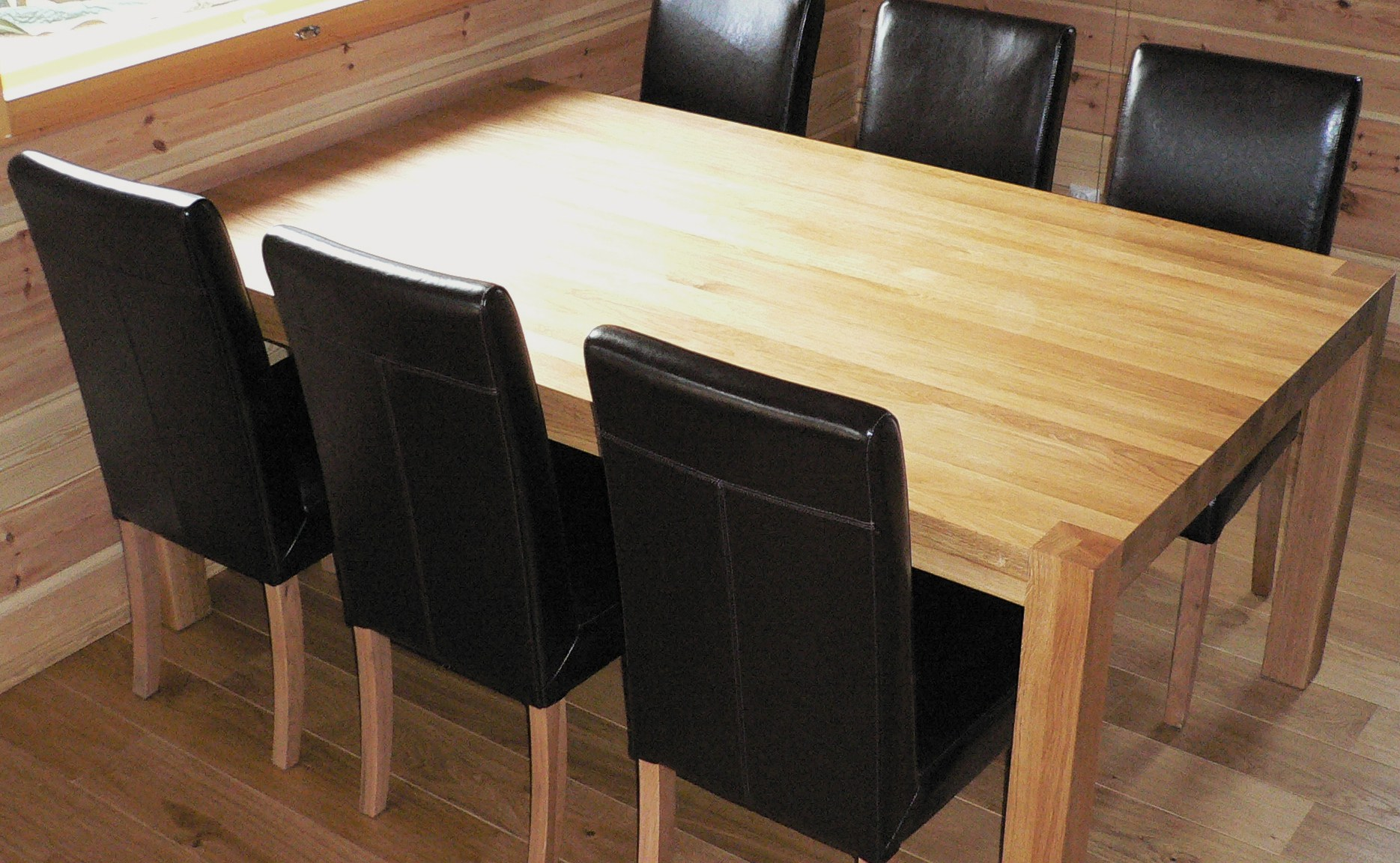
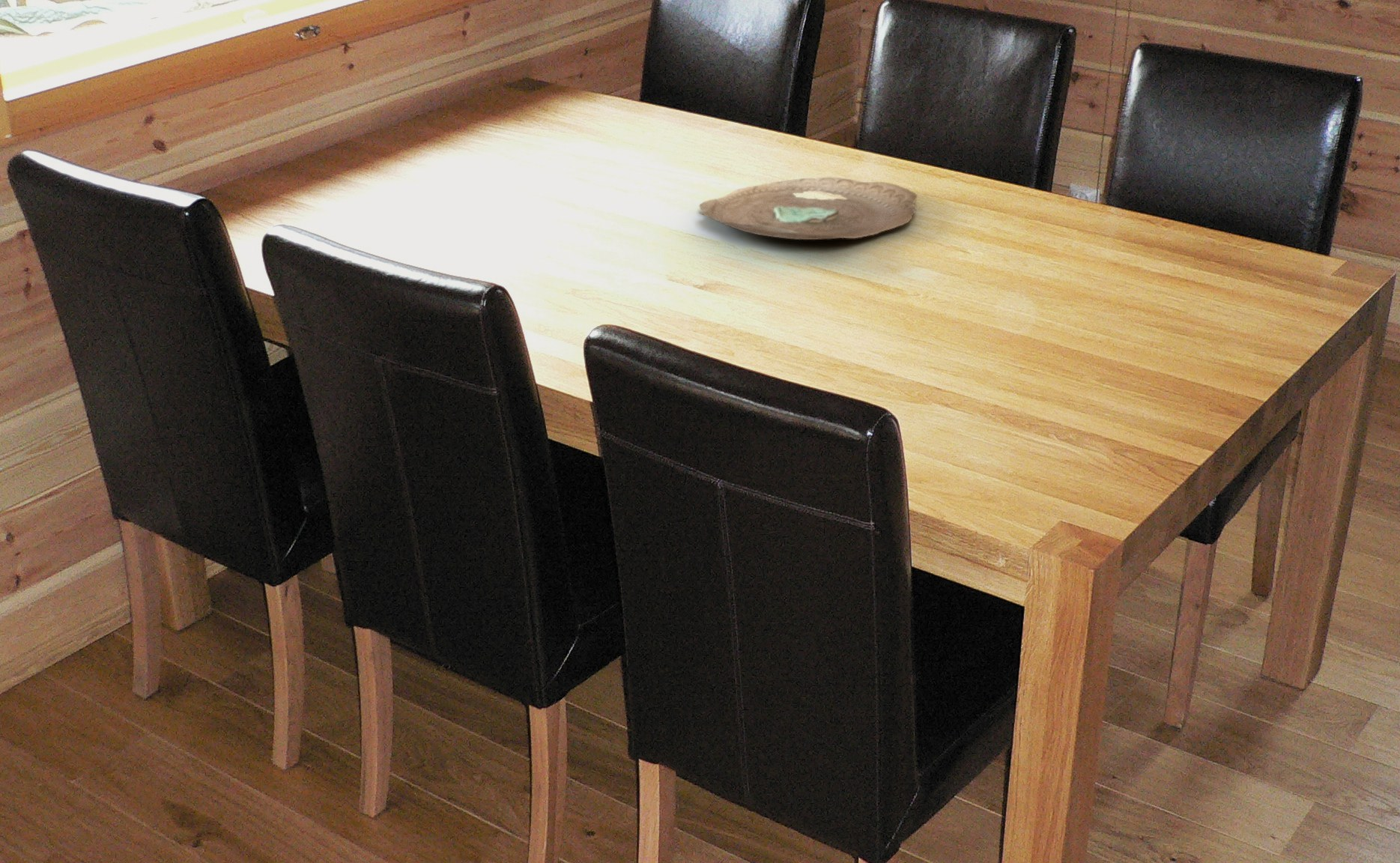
+ decorative bowl (805, 202)
